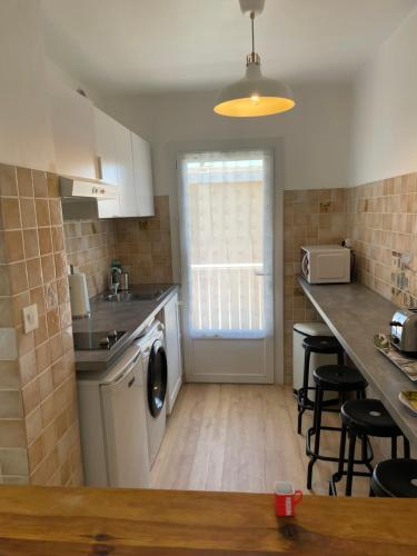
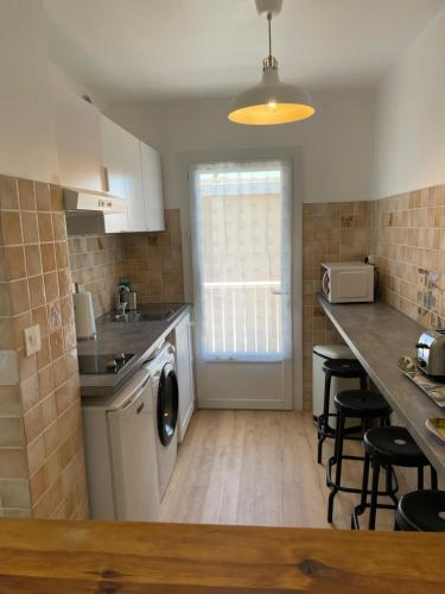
- mug (275, 505)
